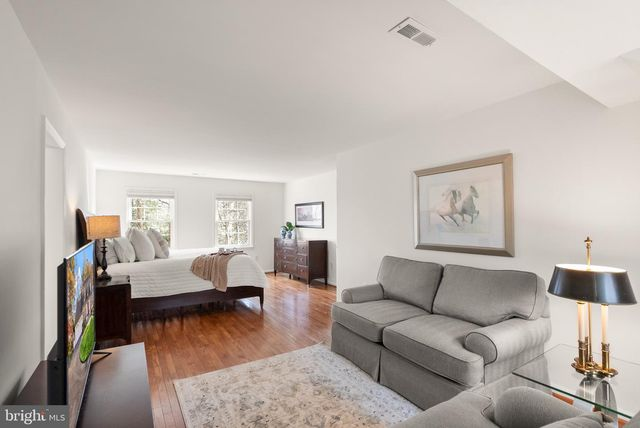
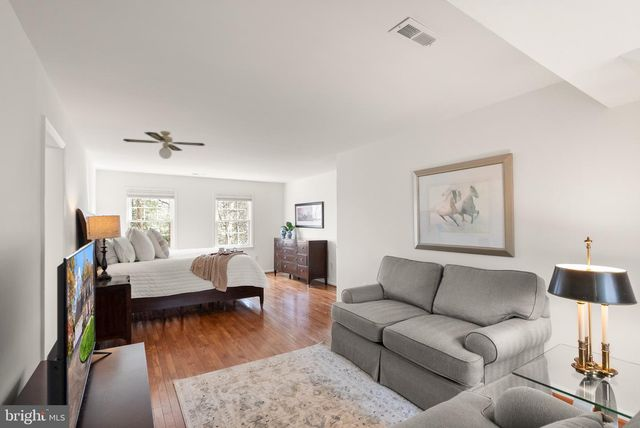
+ ceiling fan (165, 145)
